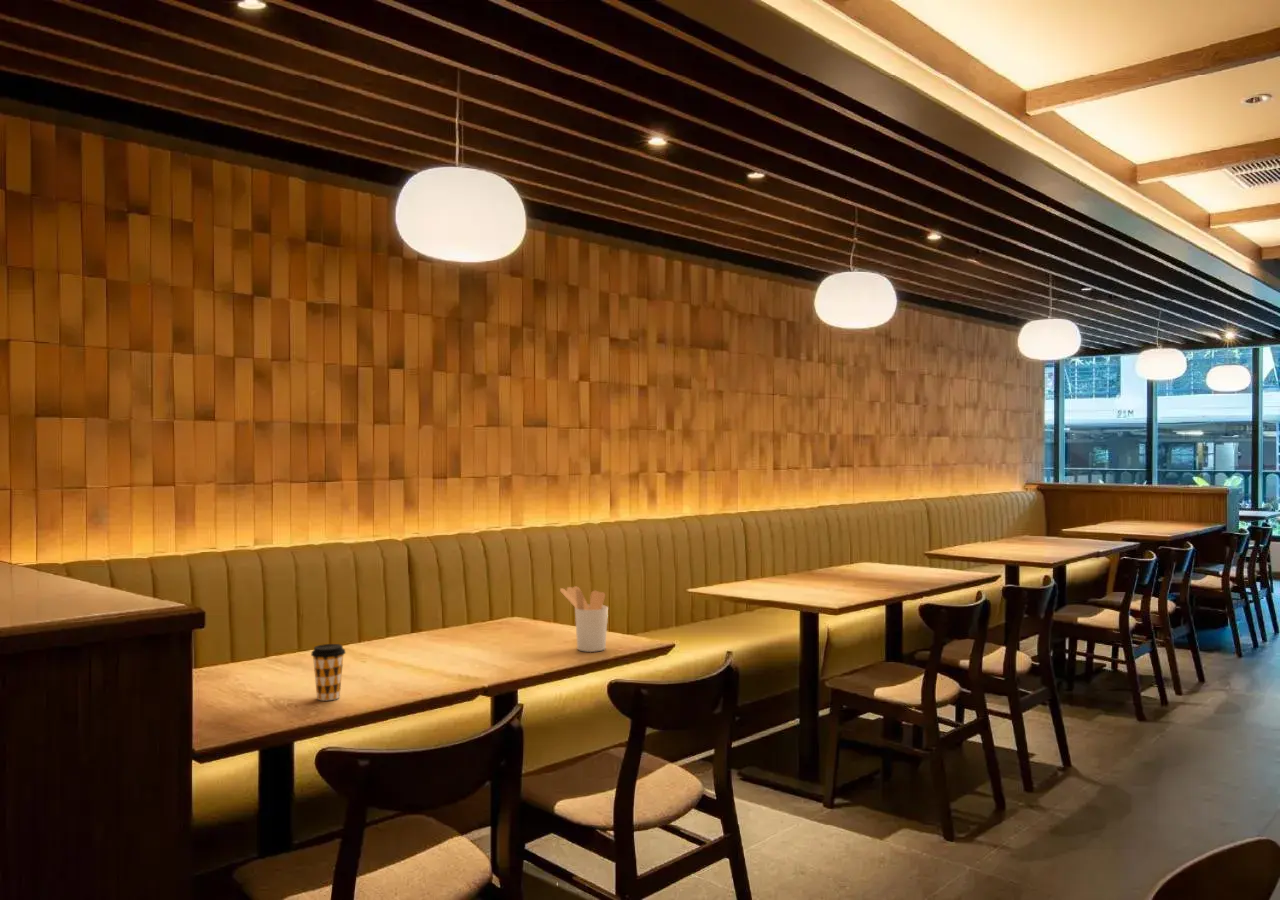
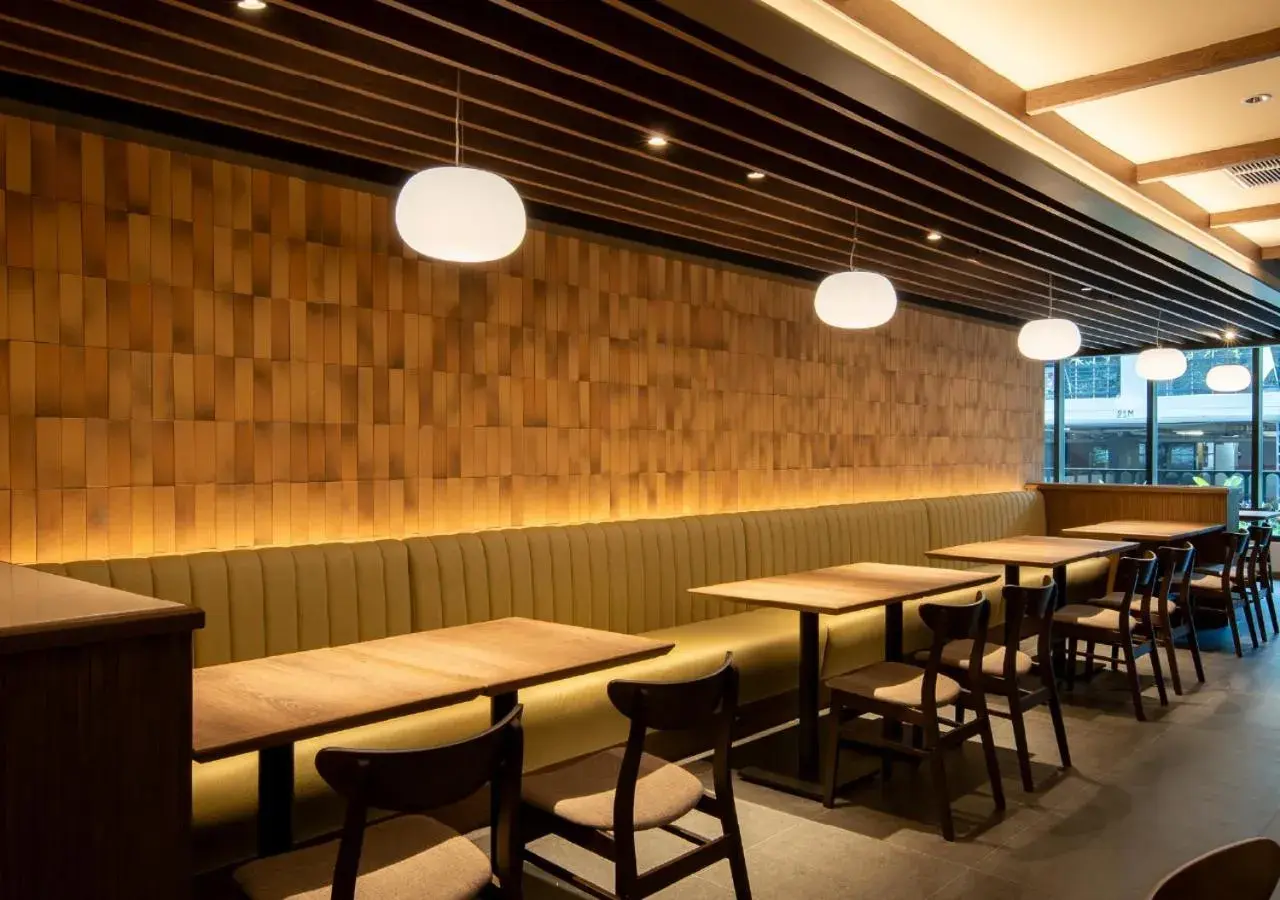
- coffee cup (328, 672)
- utensil holder (584, 616)
